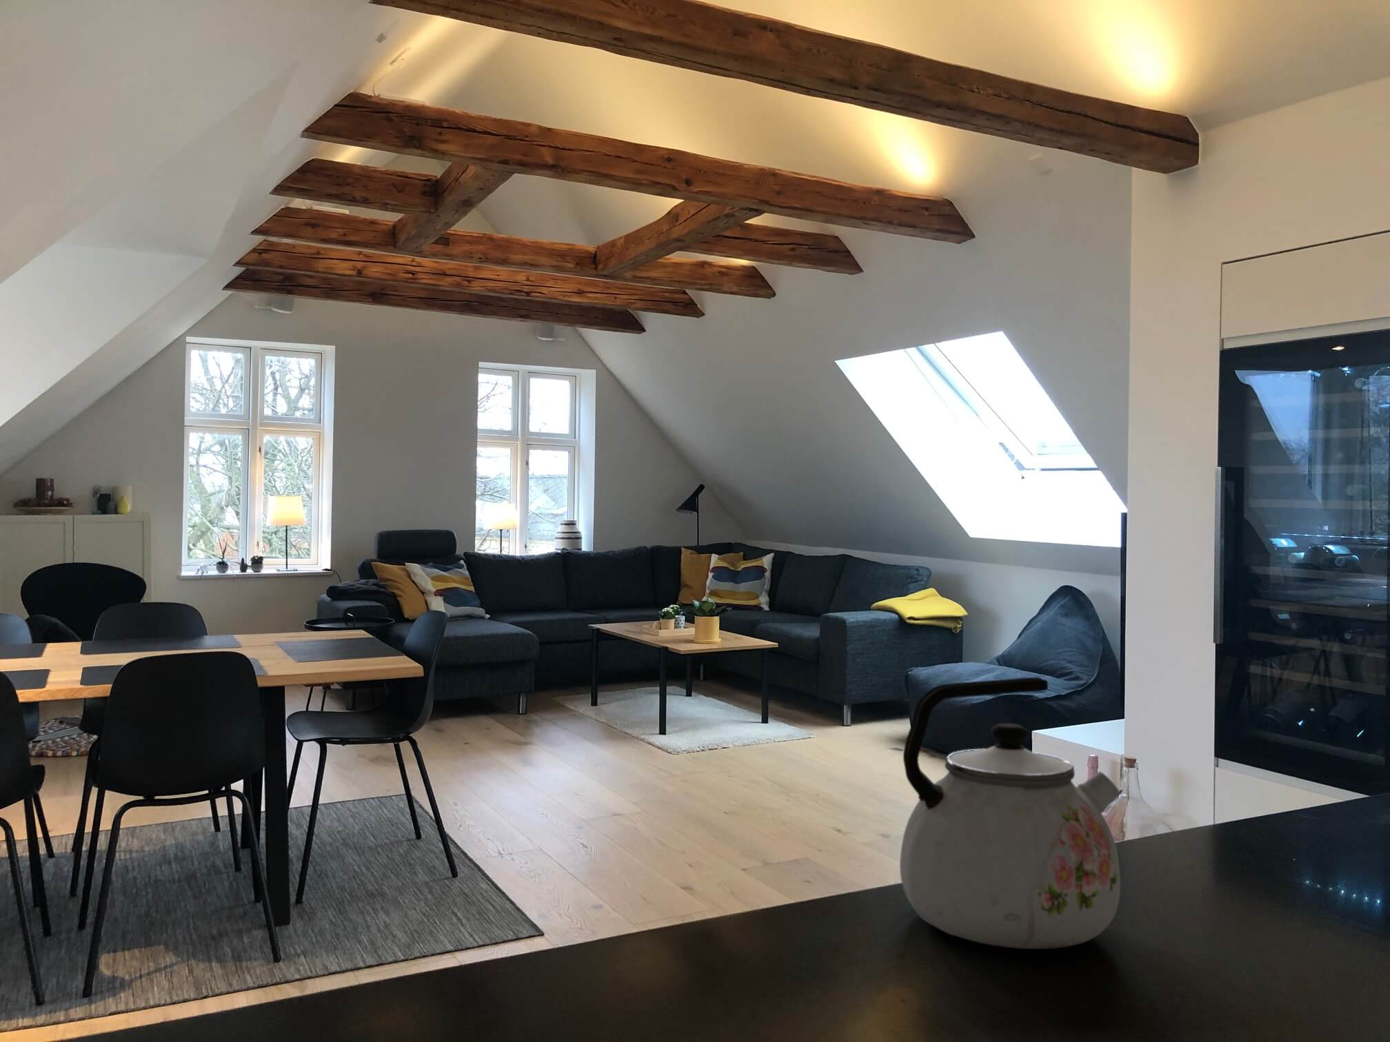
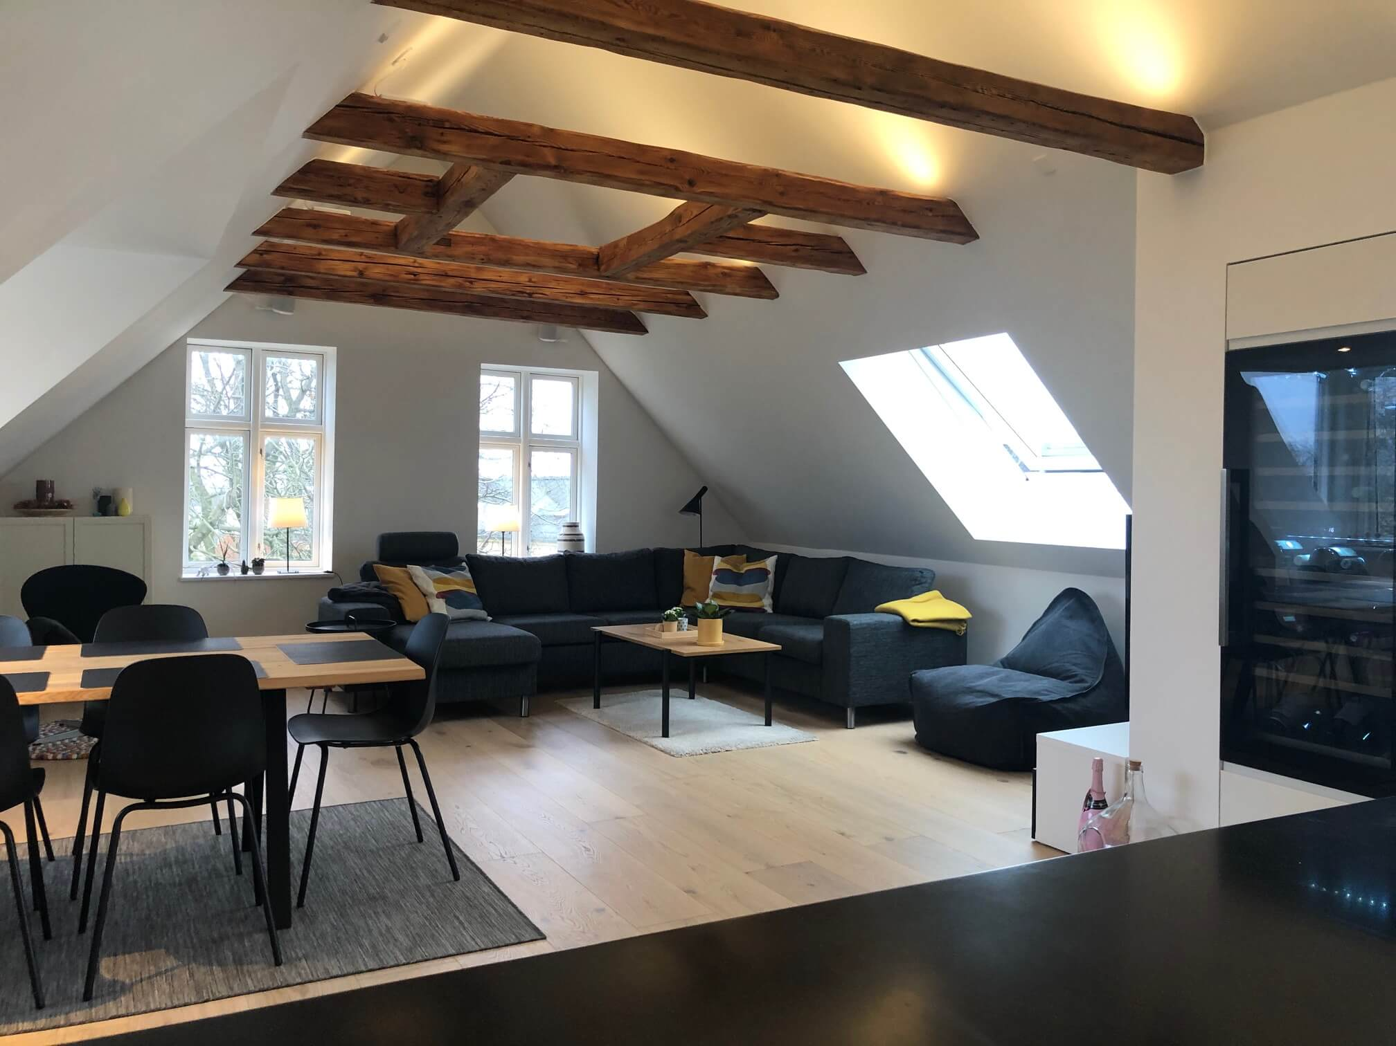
- kettle (1010, 801)
